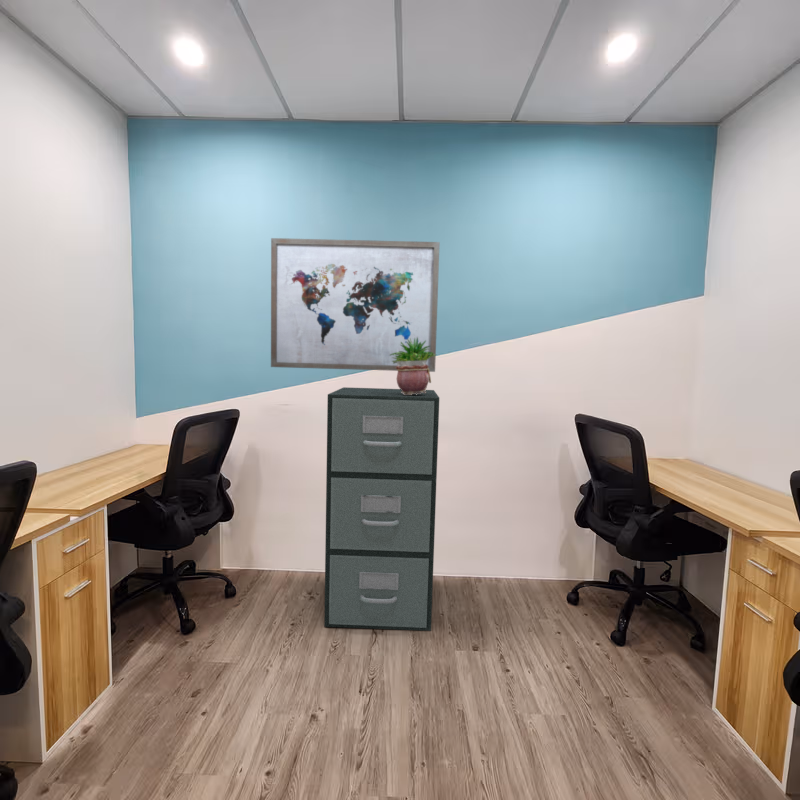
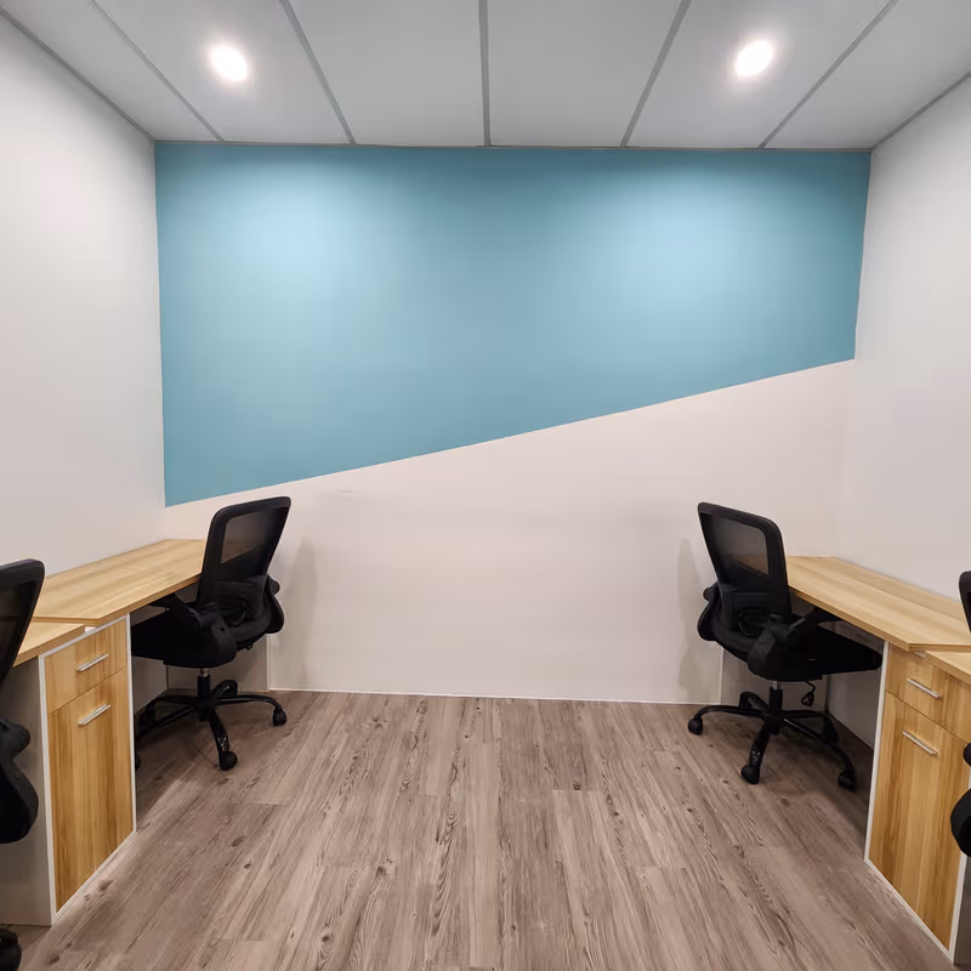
- potted plant (411, 365)
- filing cabinet (383, 499)
- wall art (354, 305)
